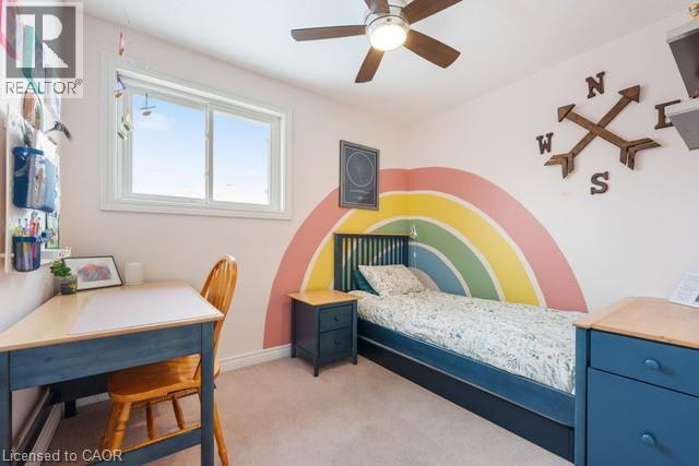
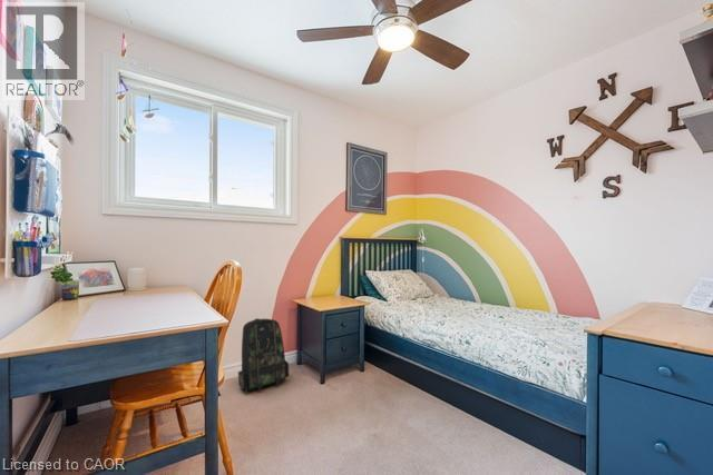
+ backpack (261, 349)
